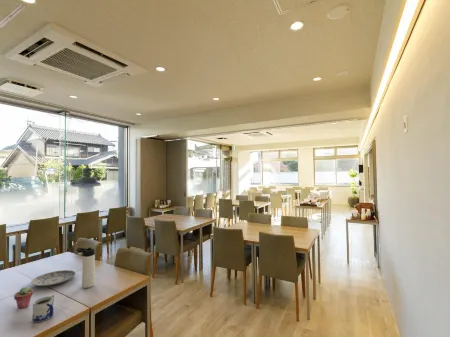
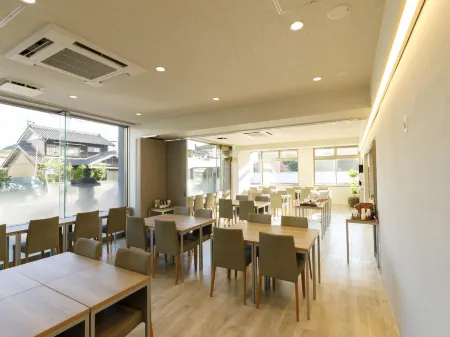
- thermos bottle (85, 267)
- mug (44, 307)
- plate (54, 279)
- potted succulent (23, 296)
